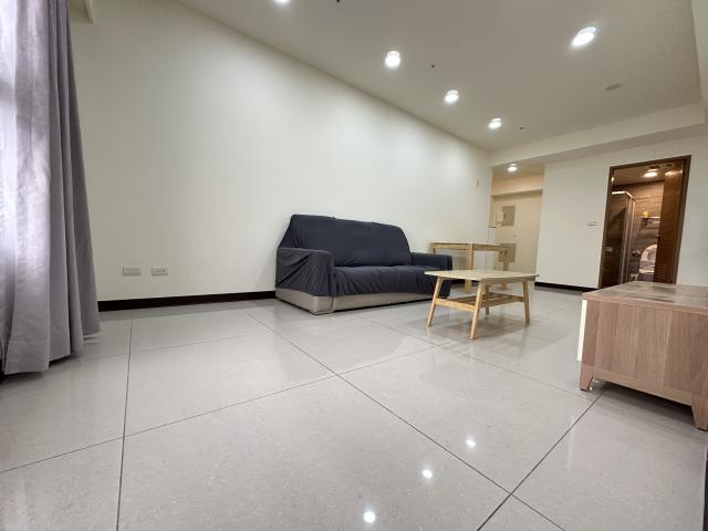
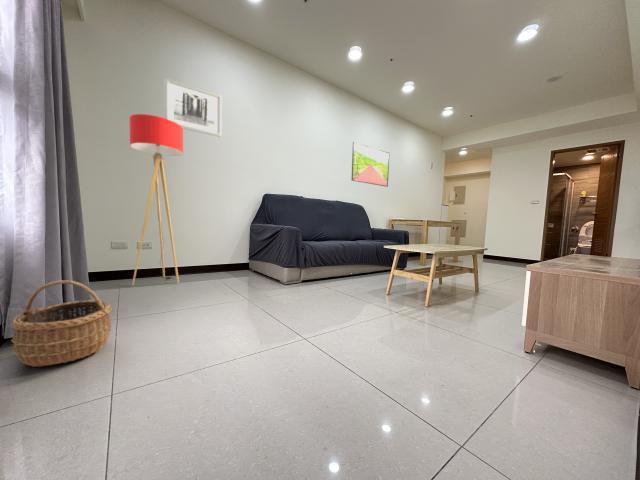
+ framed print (371, 165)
+ wall art (194, 109)
+ wicker basket (66, 317)
+ floor lamp (158, 204)
